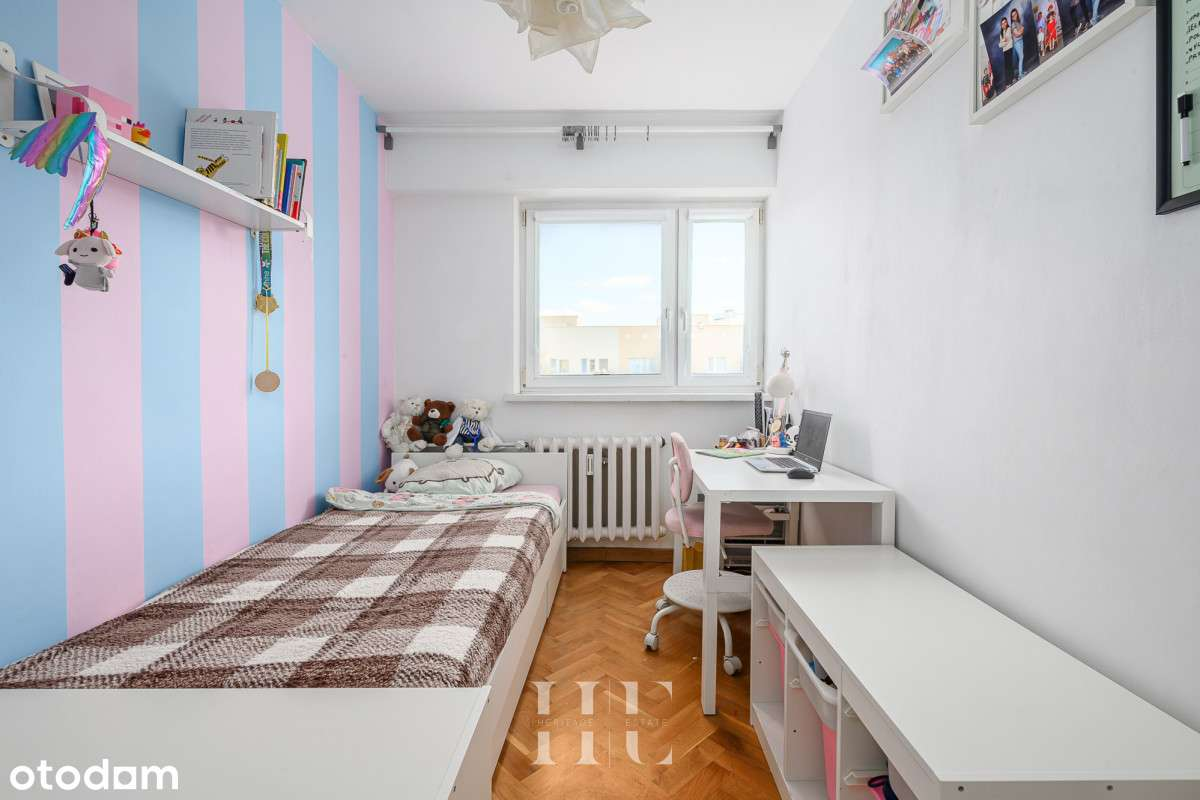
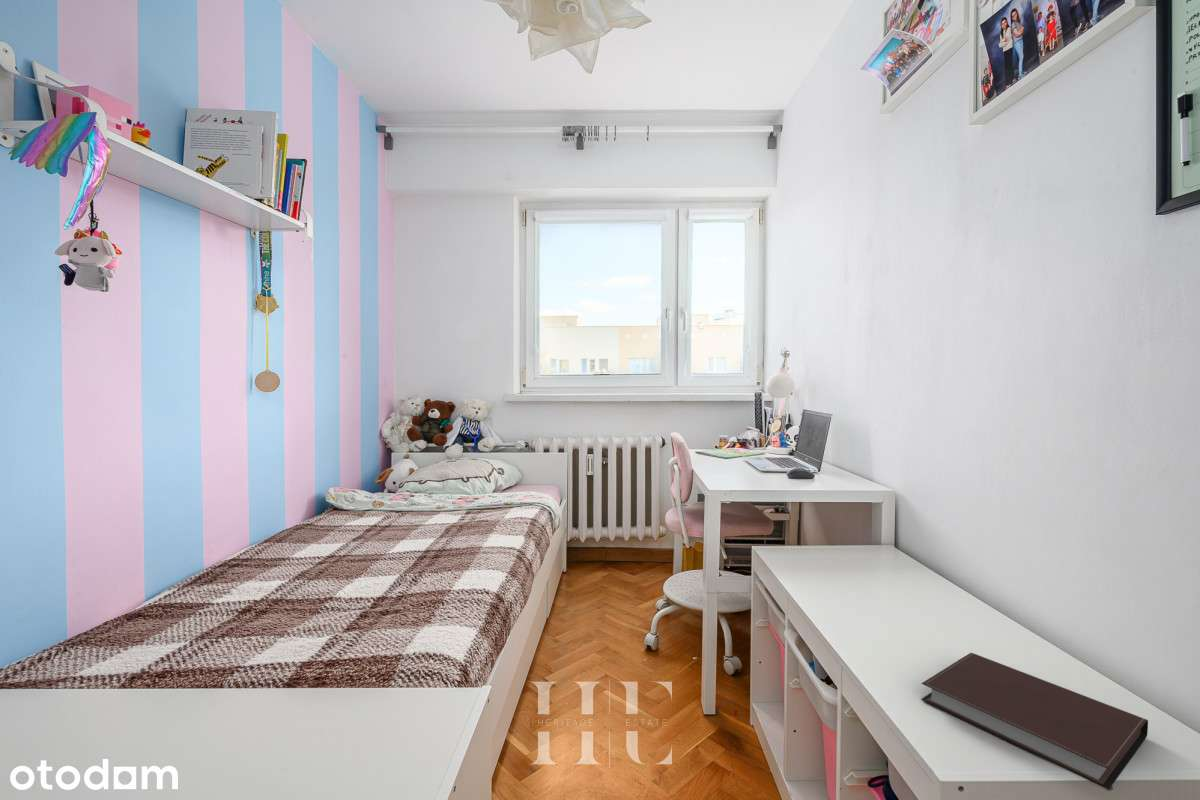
+ notebook (1028, 708)
